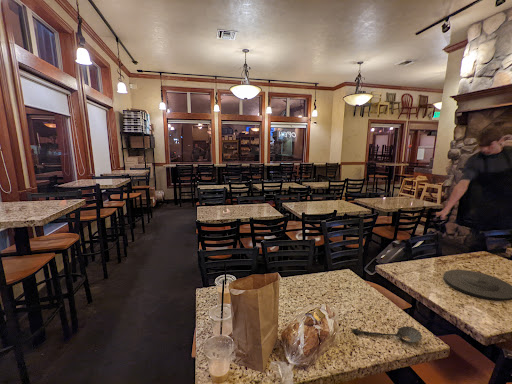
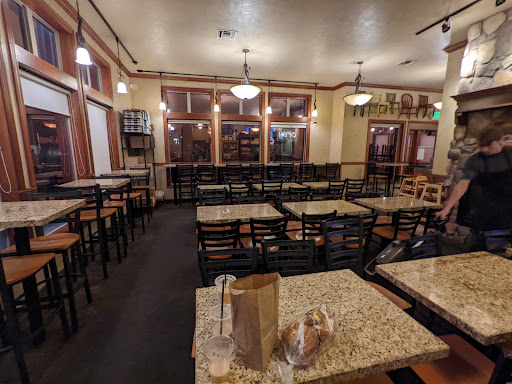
- plate (478, 281)
- spoon (385, 334)
